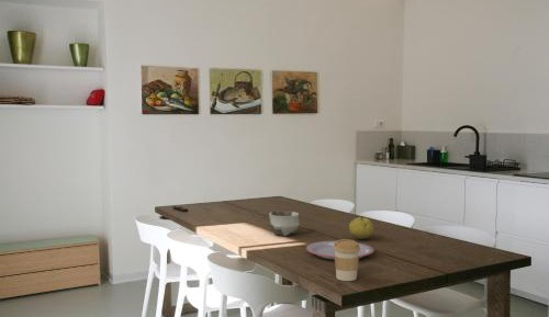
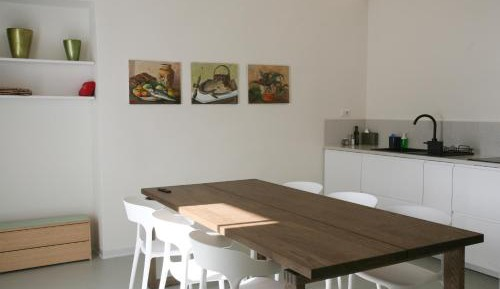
- plate (334, 250)
- fruit (360, 228)
- ceramic bowl (283, 223)
- coffee cup (346, 259)
